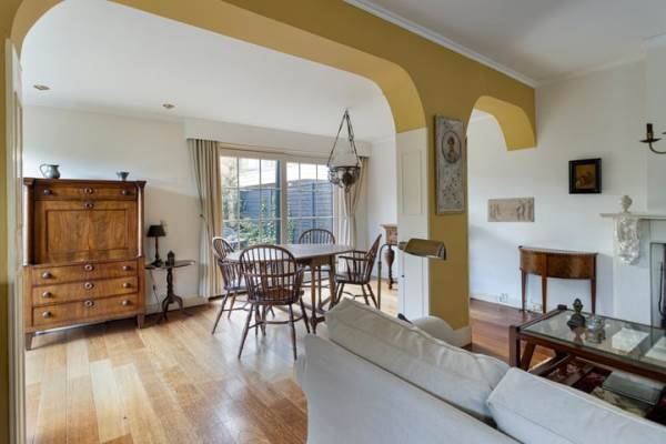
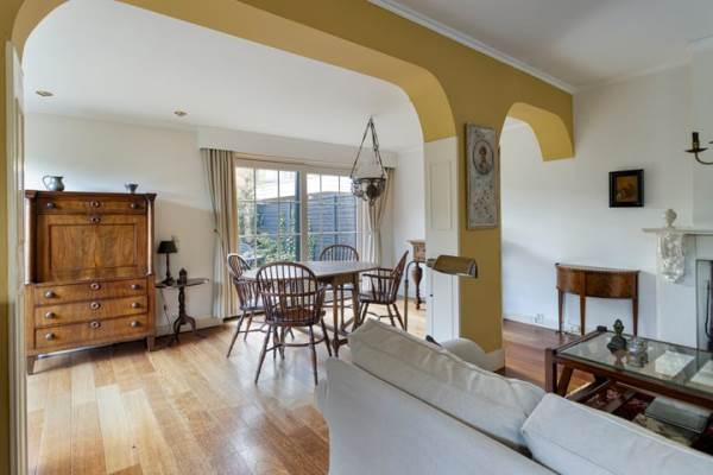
- relief sculpture (509, 210)
